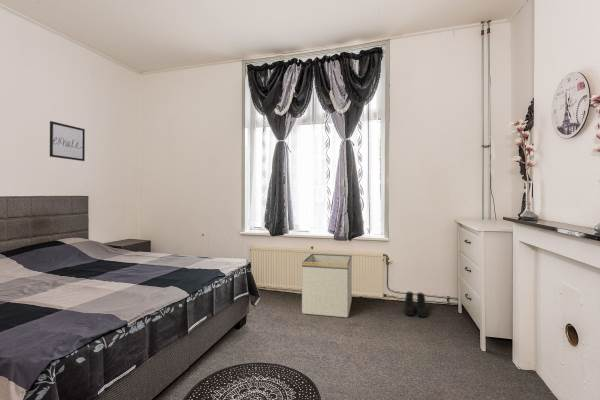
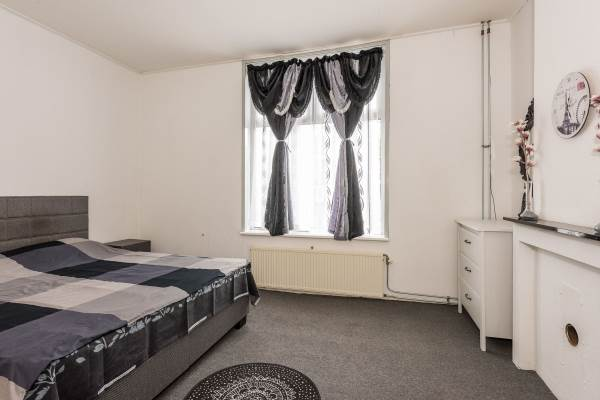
- wall art (68, 142)
- boots (417, 302)
- storage bin (328, 282)
